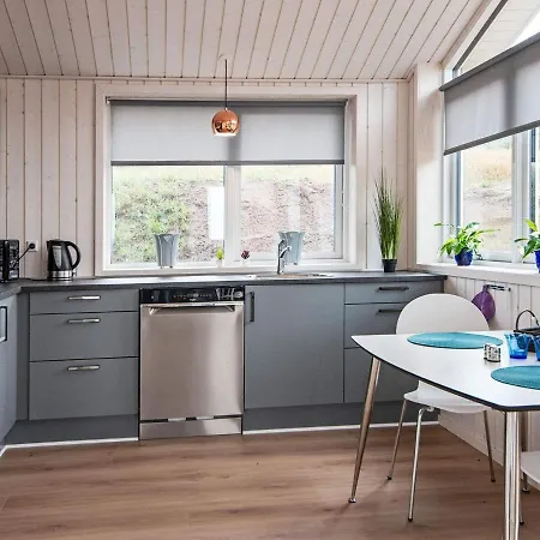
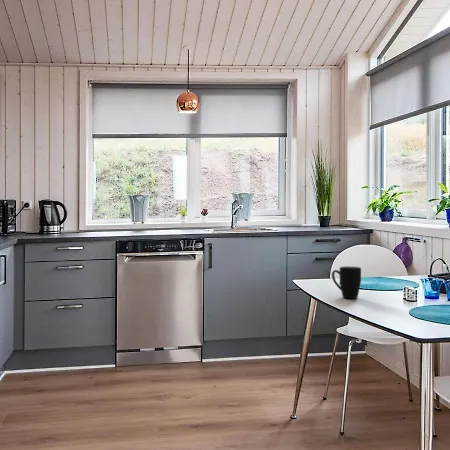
+ mug (345, 281)
